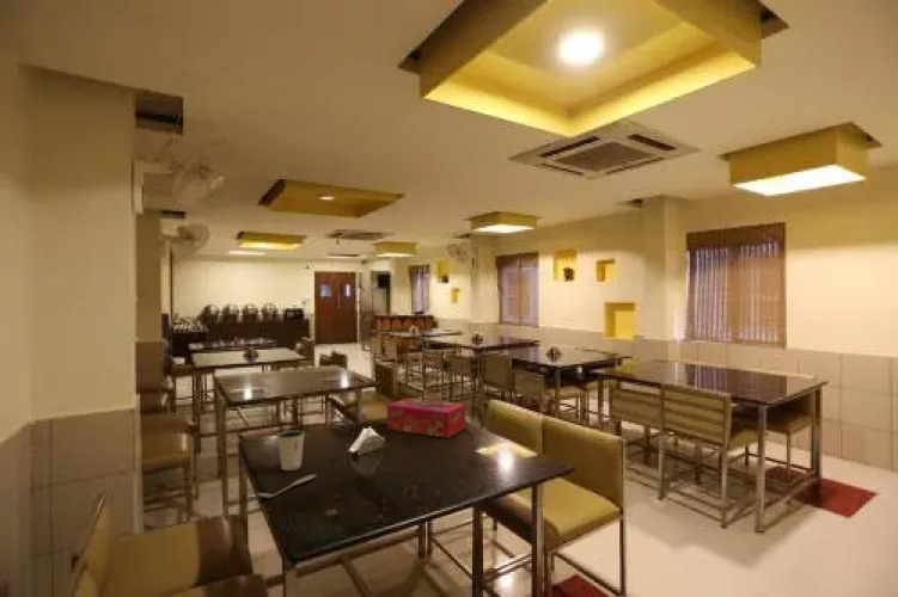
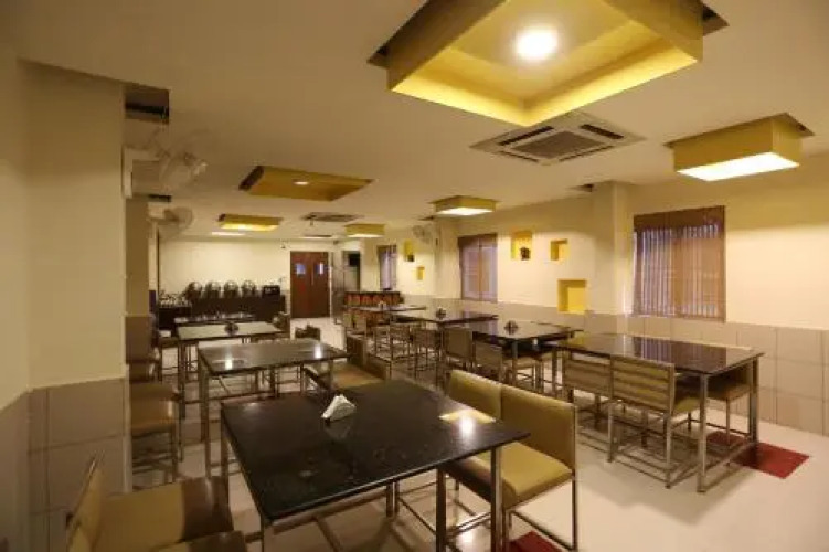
- dixie cup (291, 450)
- tissue box (426, 416)
- spoon (288, 486)
